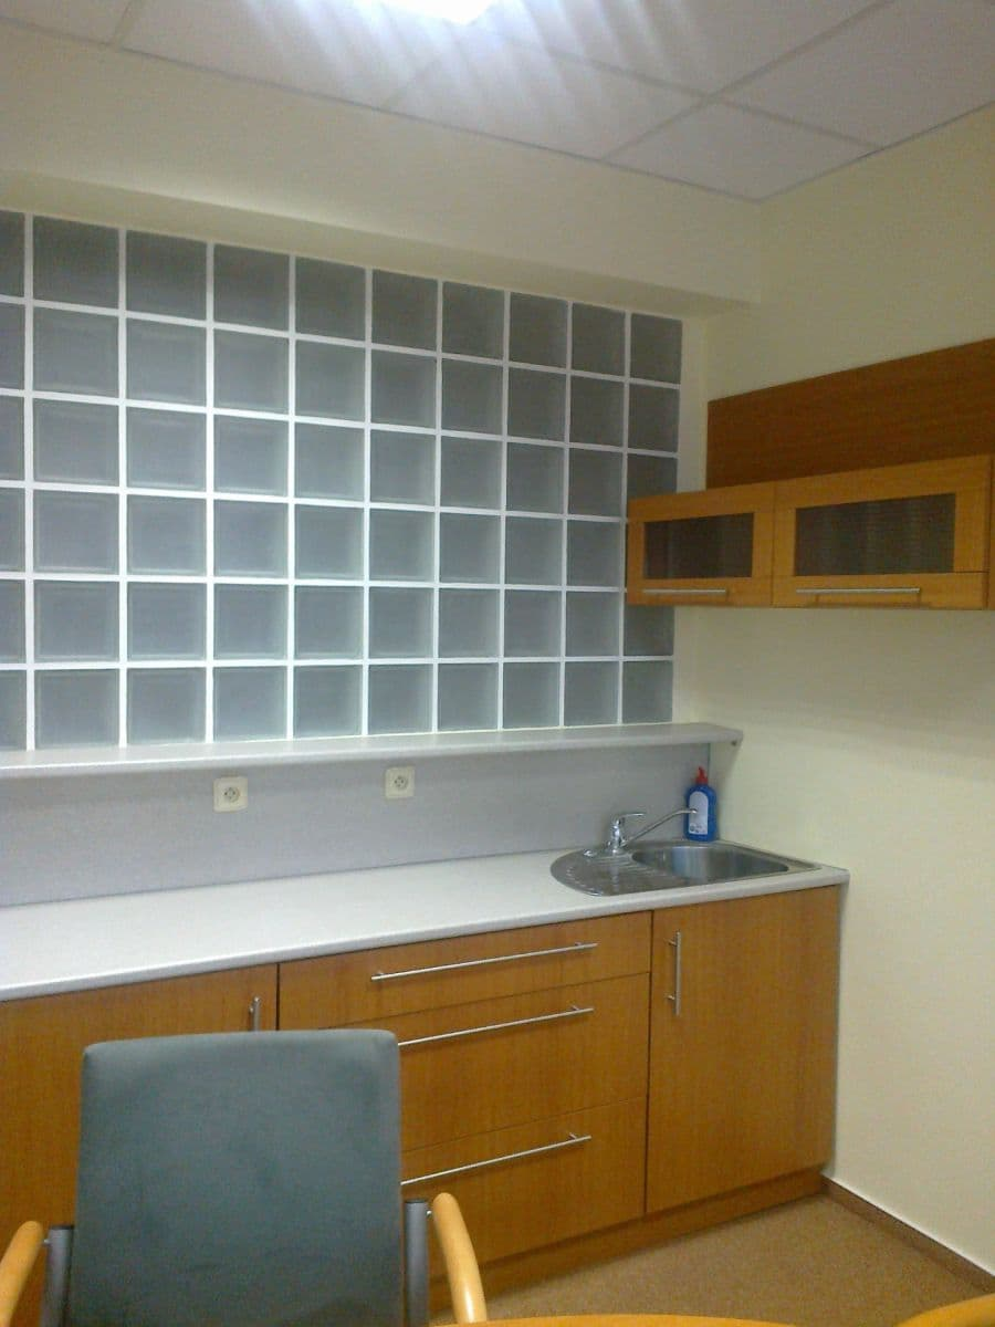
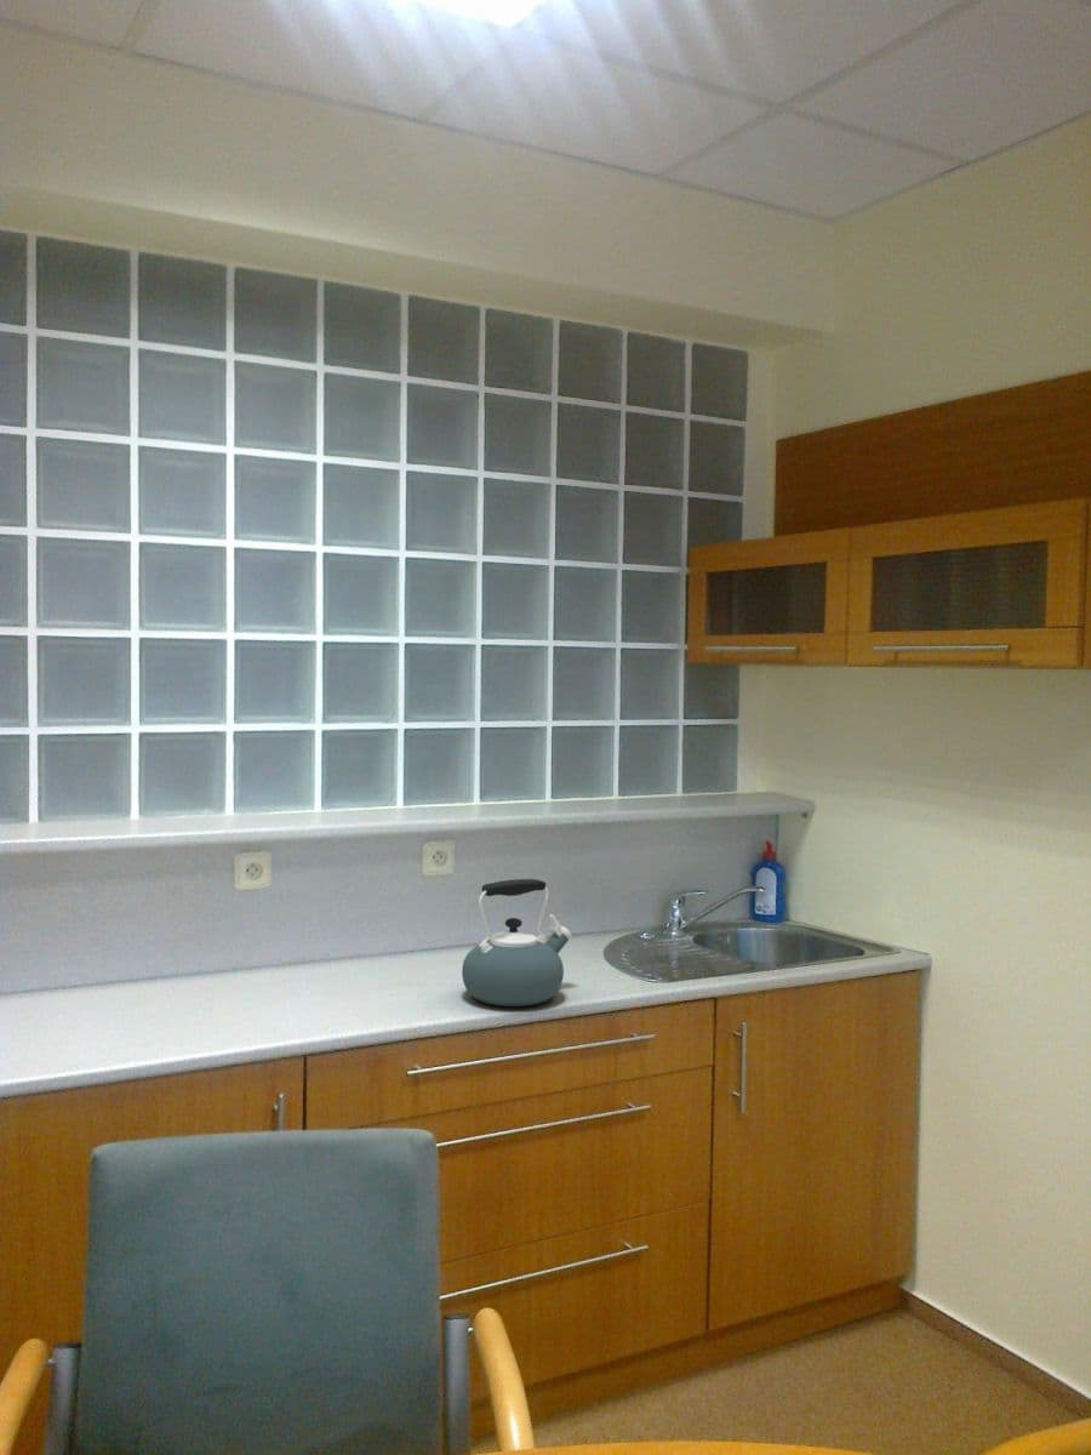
+ kettle (521, 937)
